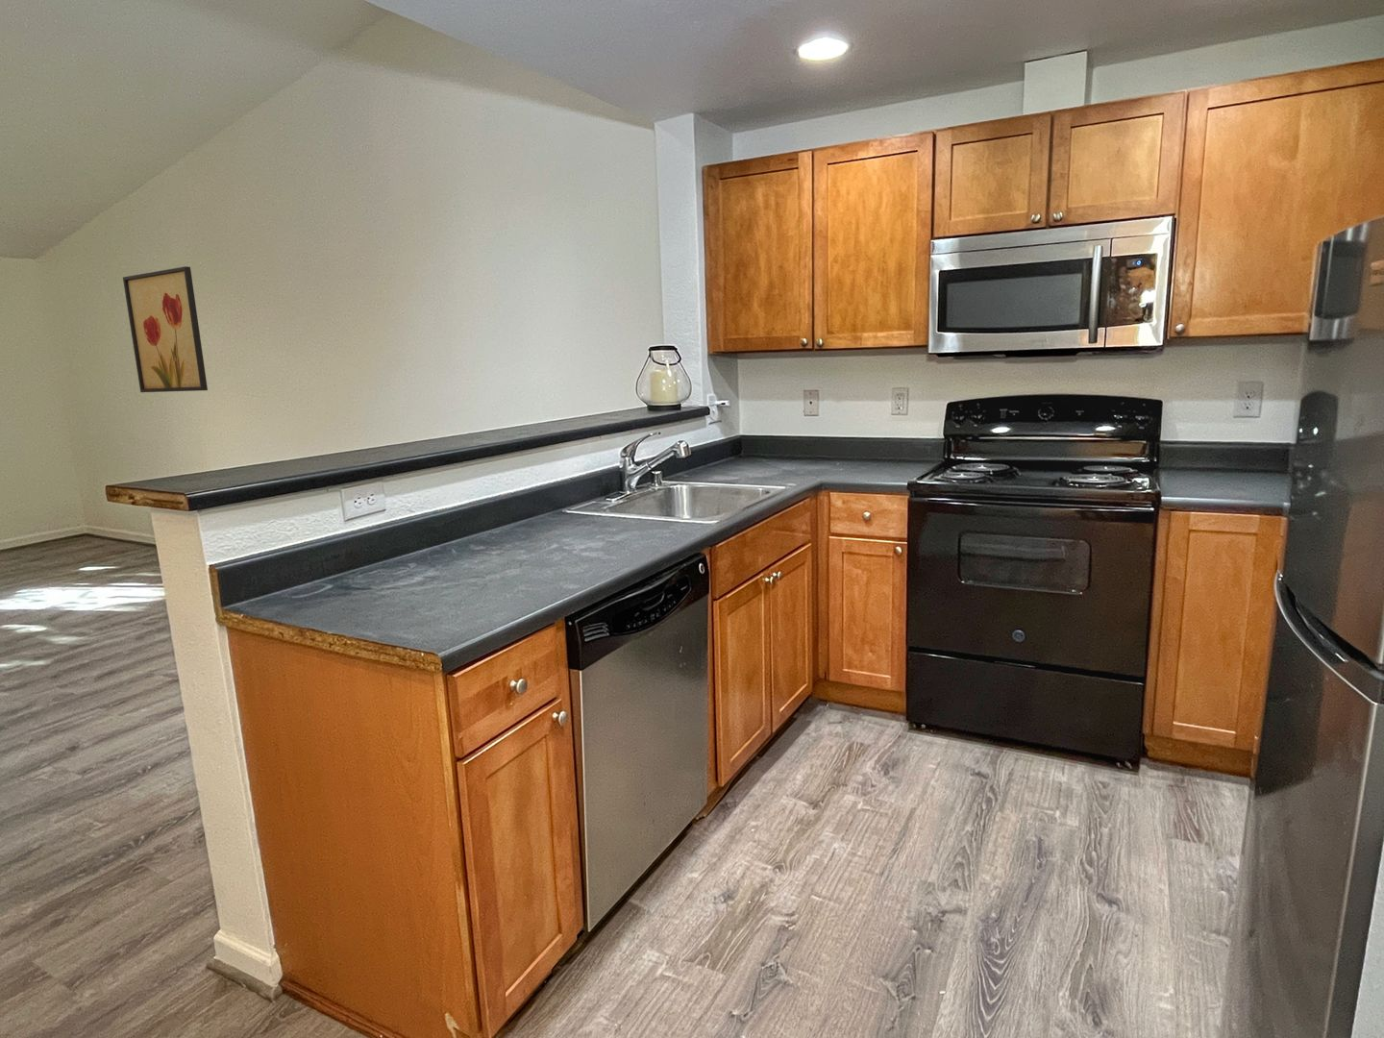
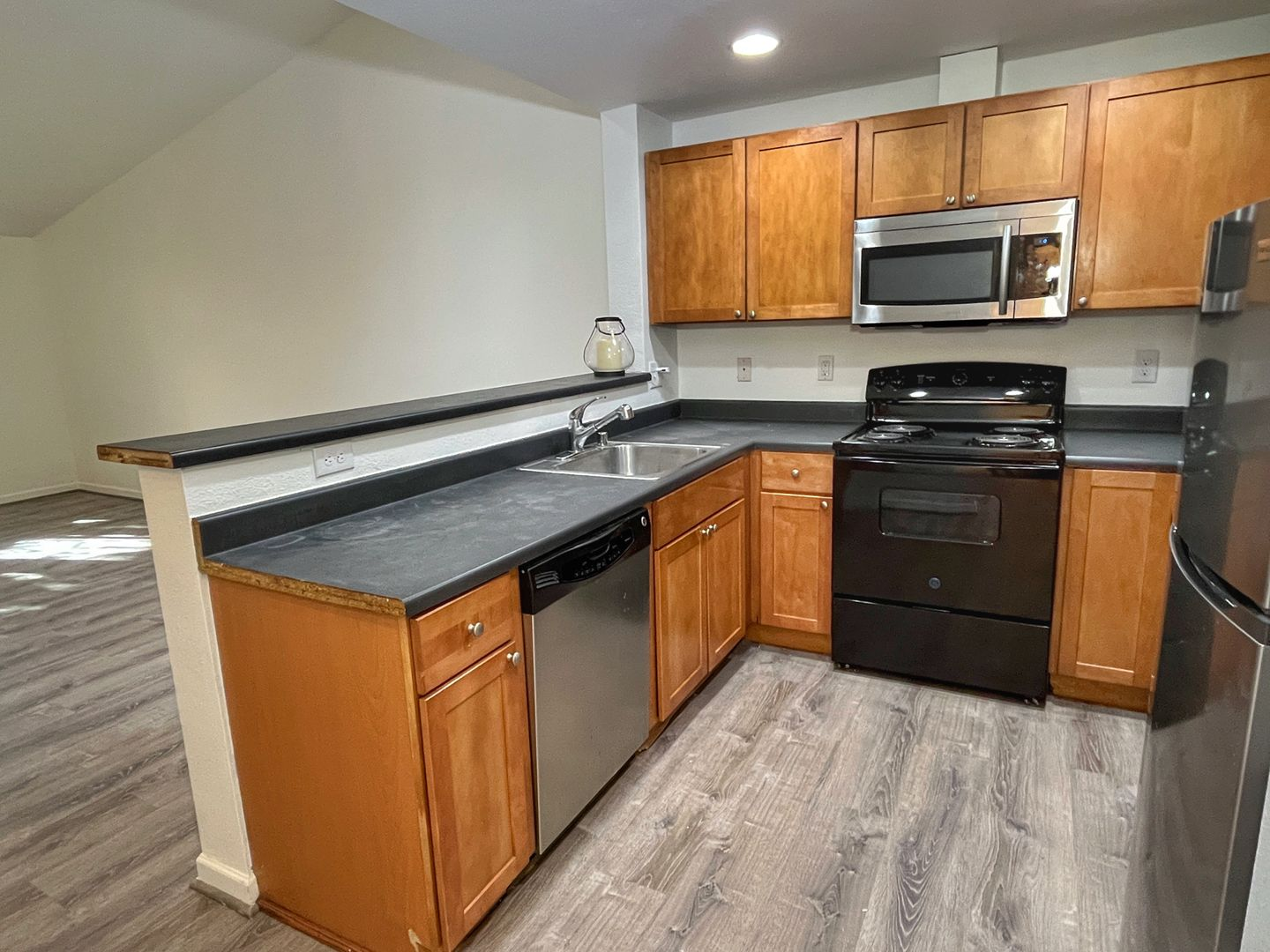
- wall art (165, 333)
